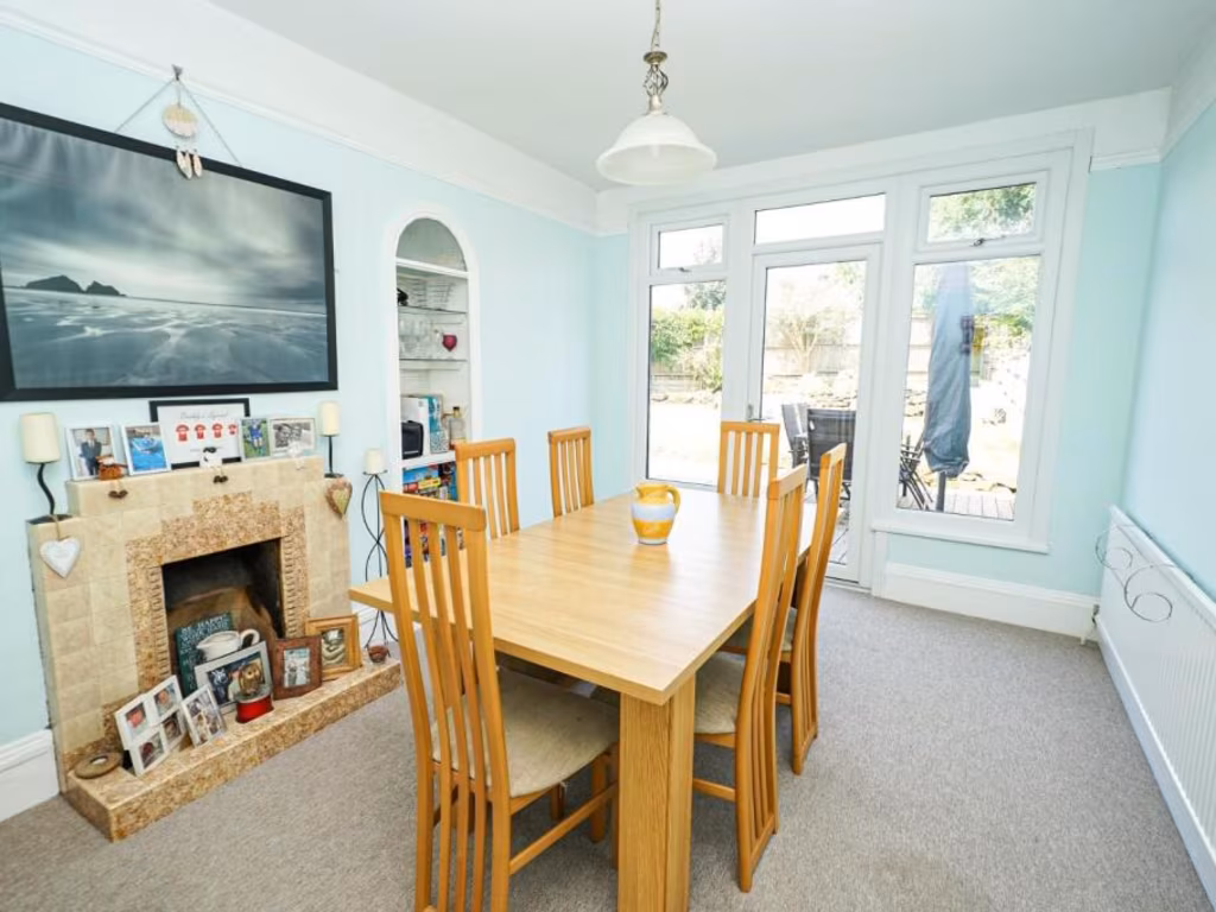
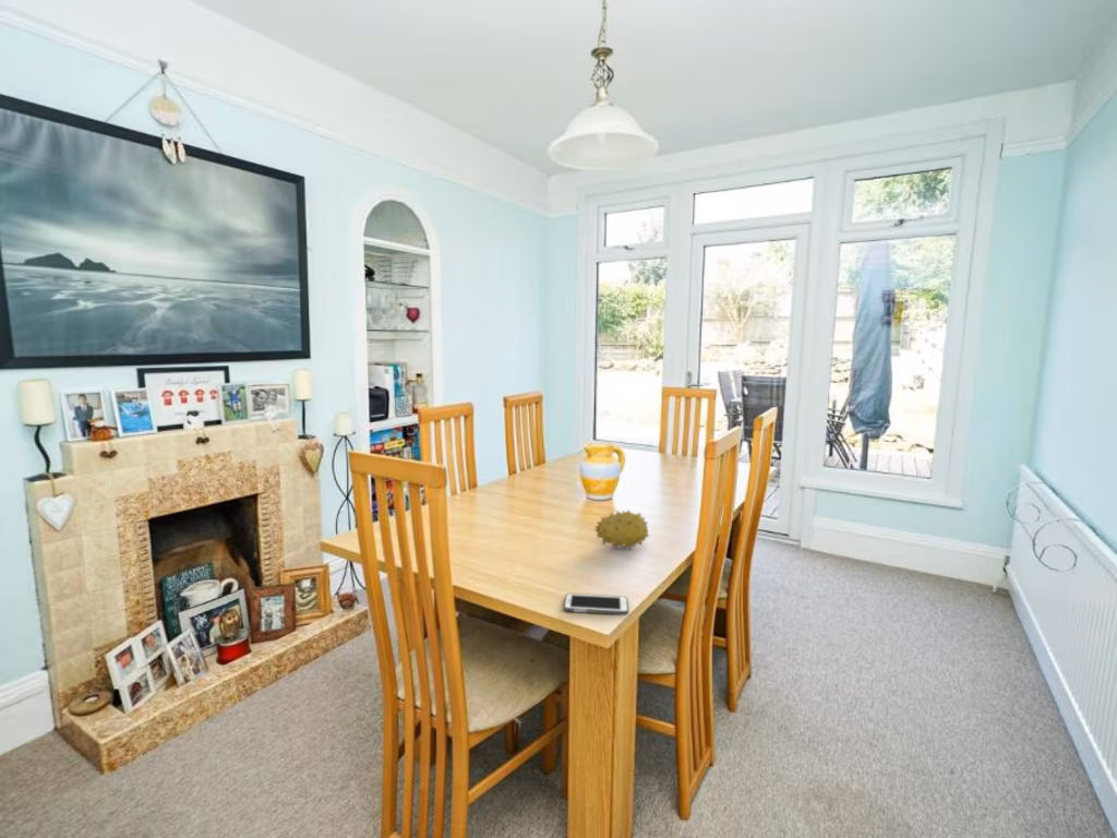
+ fruit (622, 528)
+ cell phone (596, 603)
